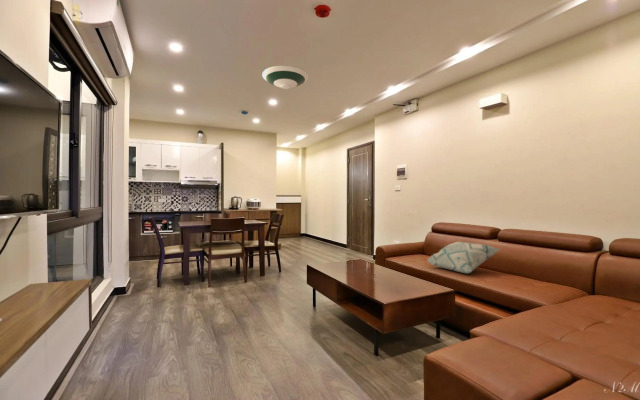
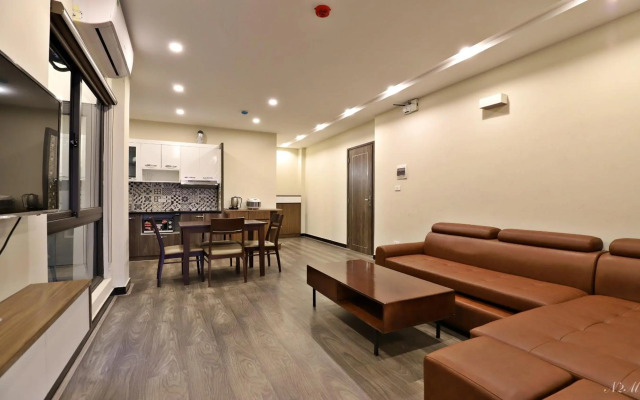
- decorative pillow (462, 256)
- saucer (285, 81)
